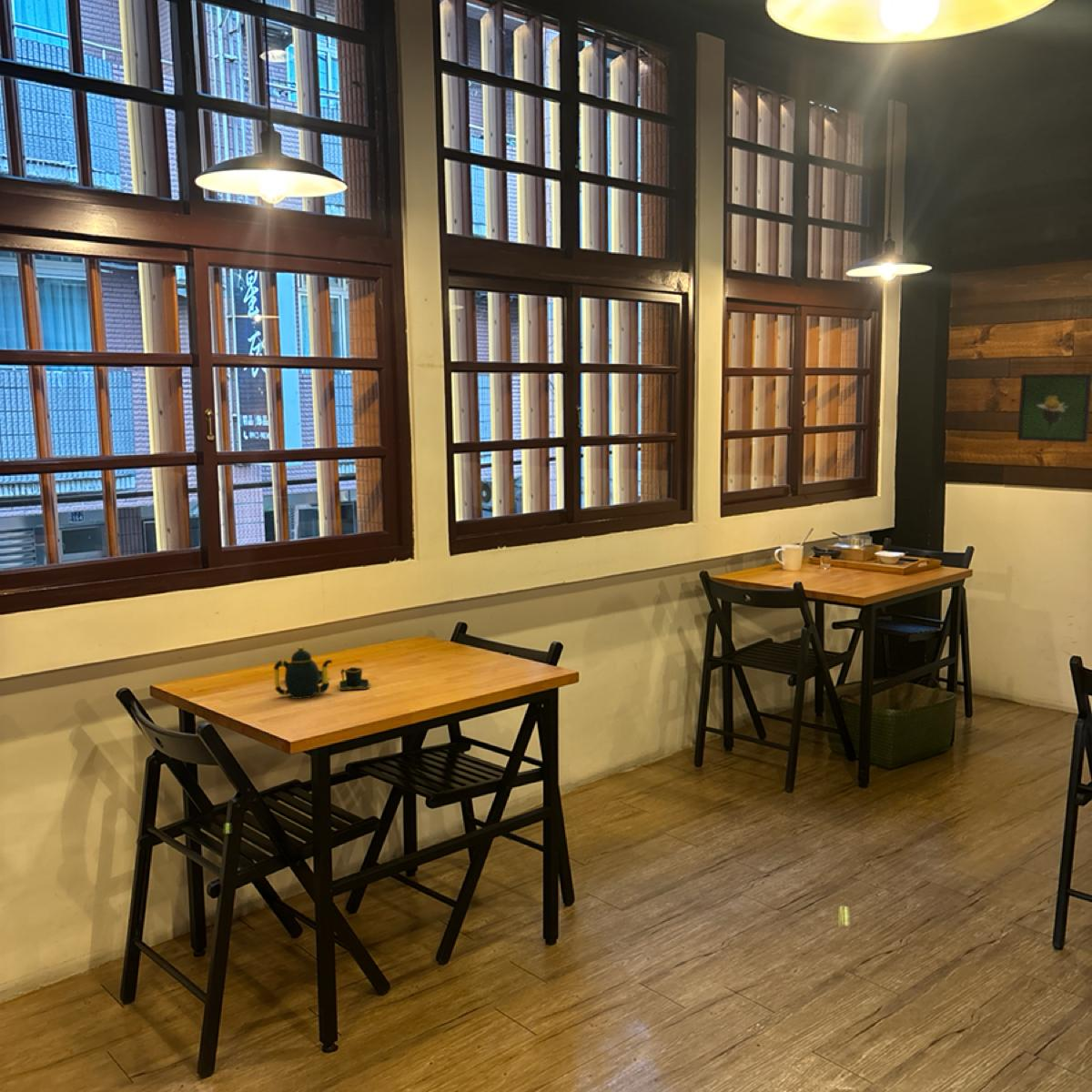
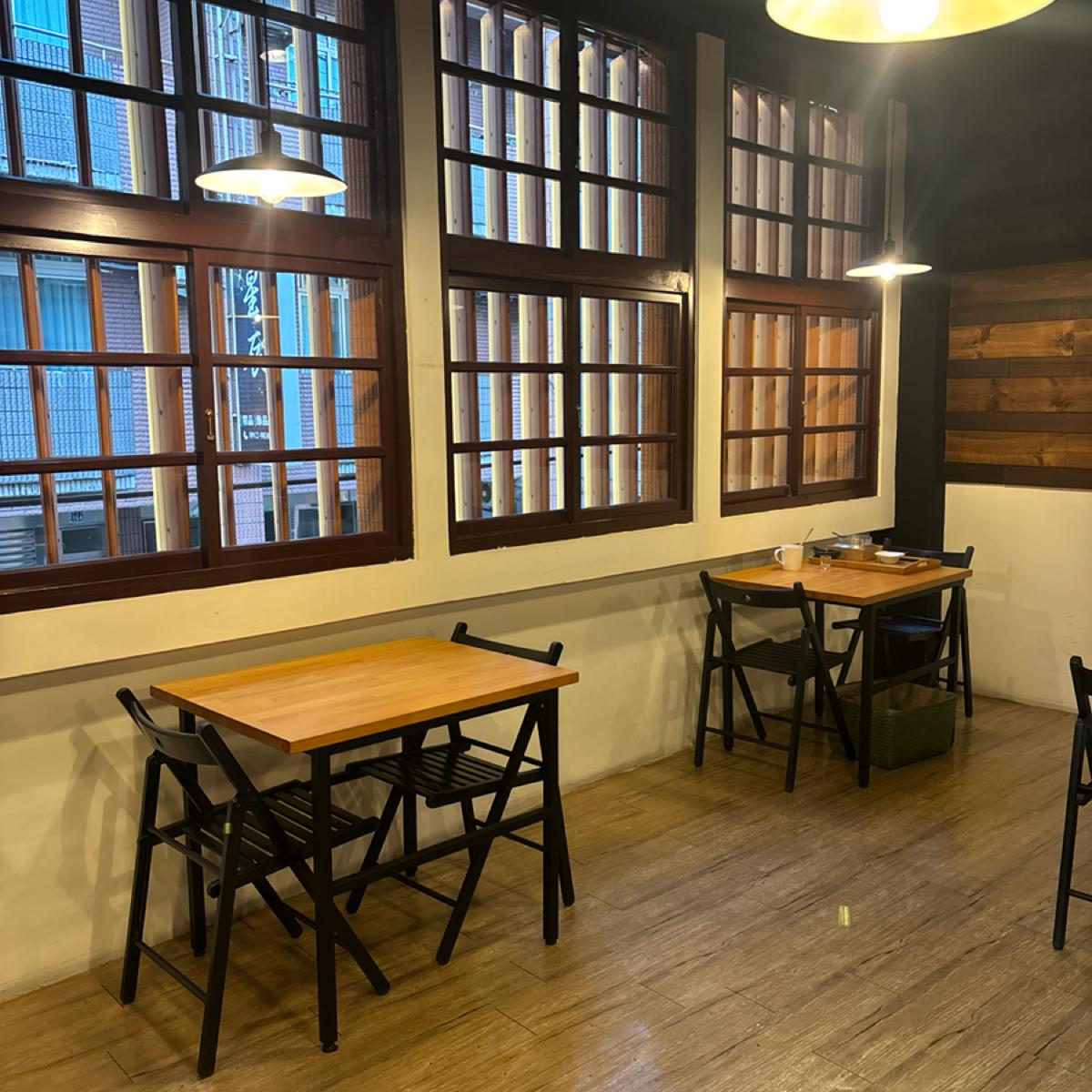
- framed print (1053, 408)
- teapot (324, 662)
